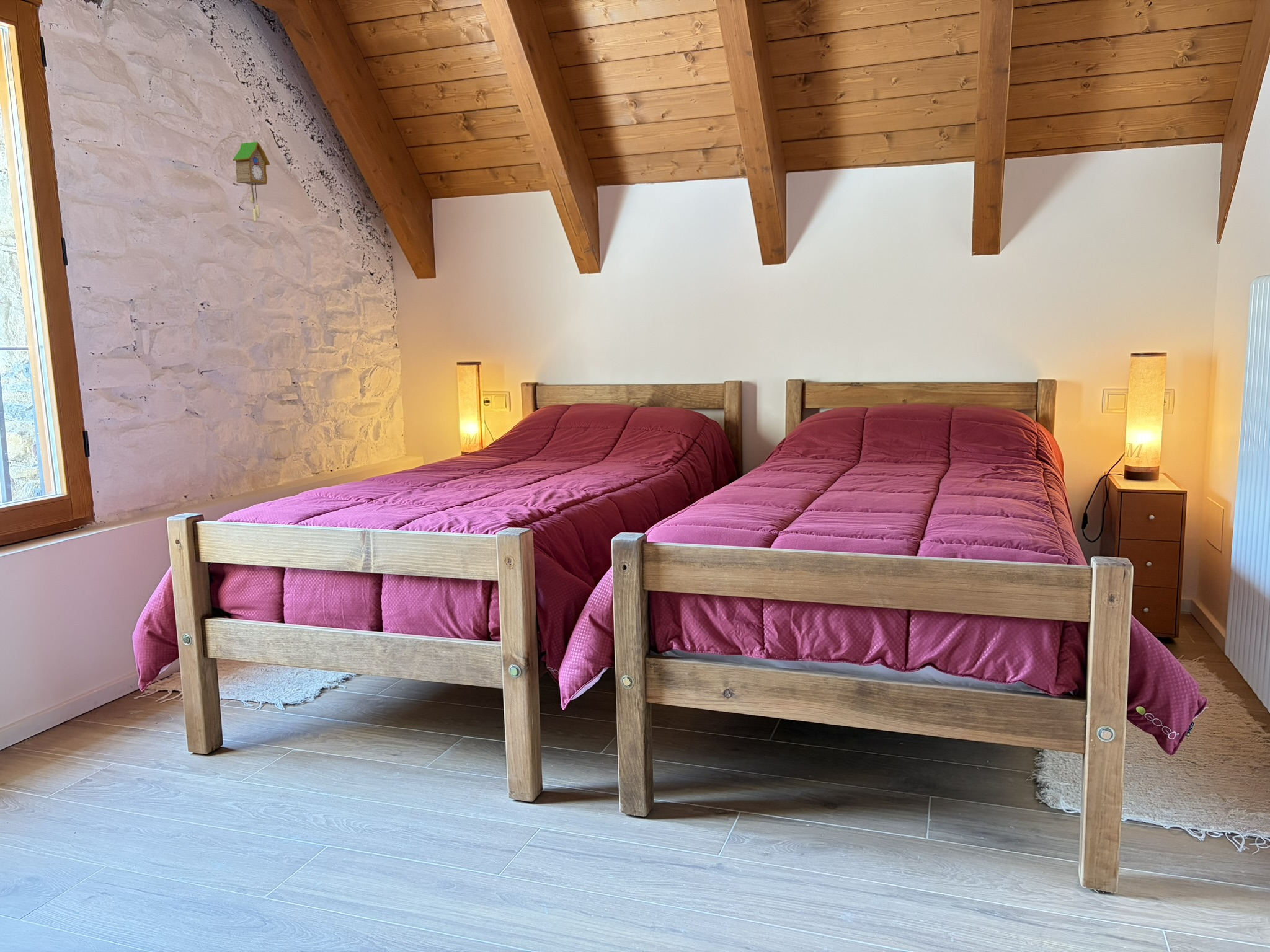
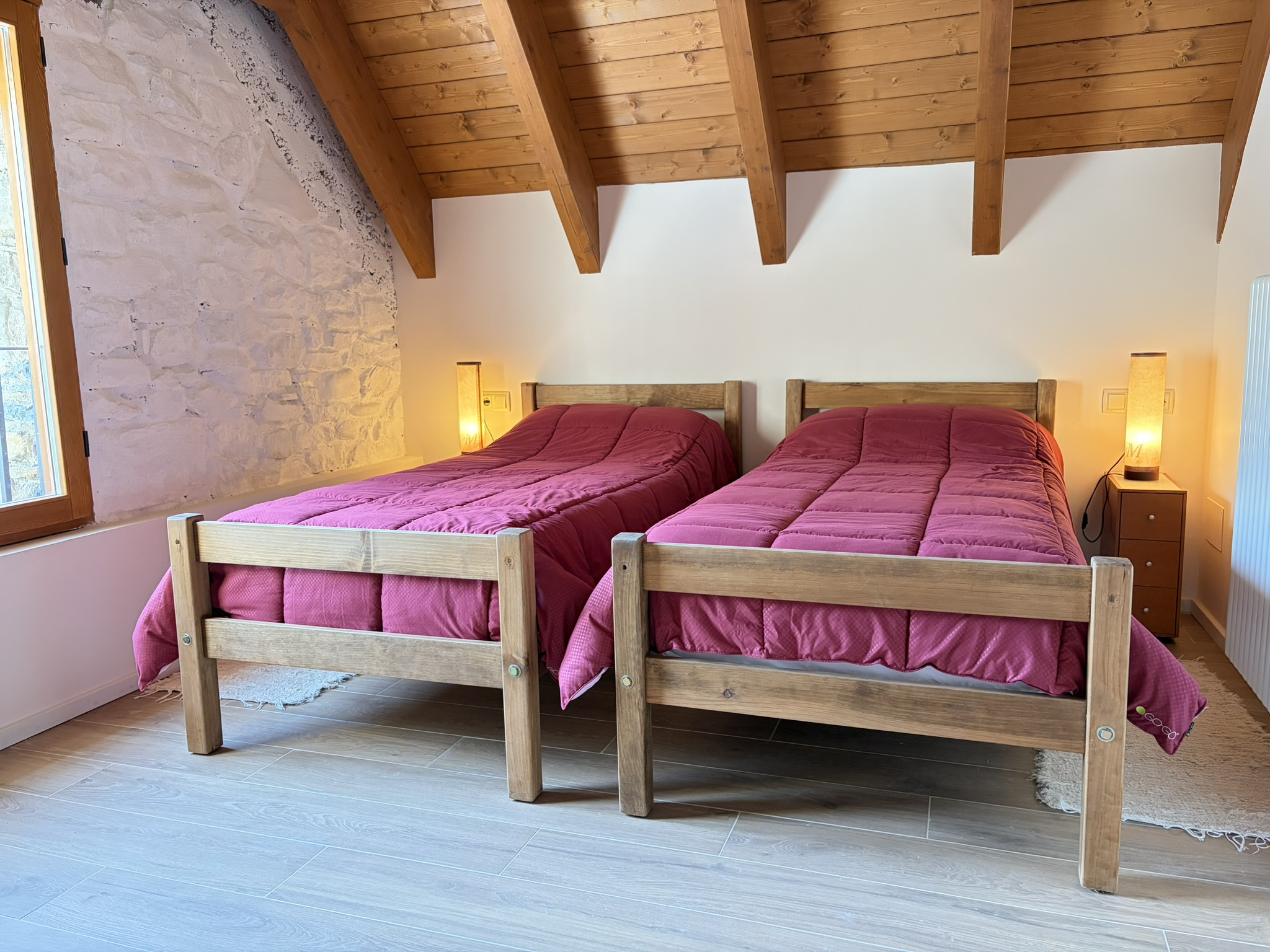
- cuckoo clock (253, 182)
